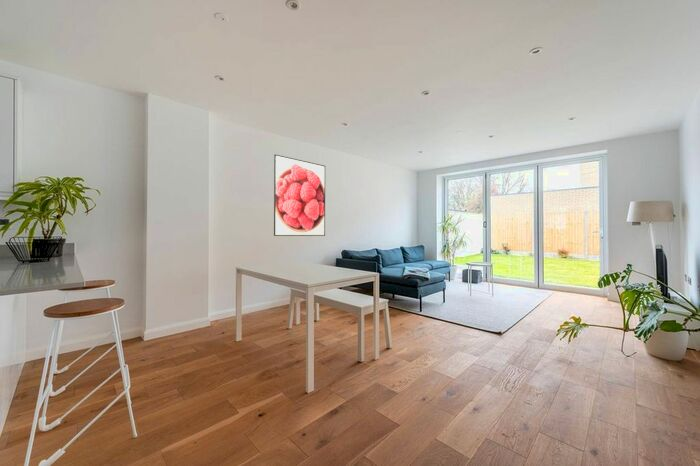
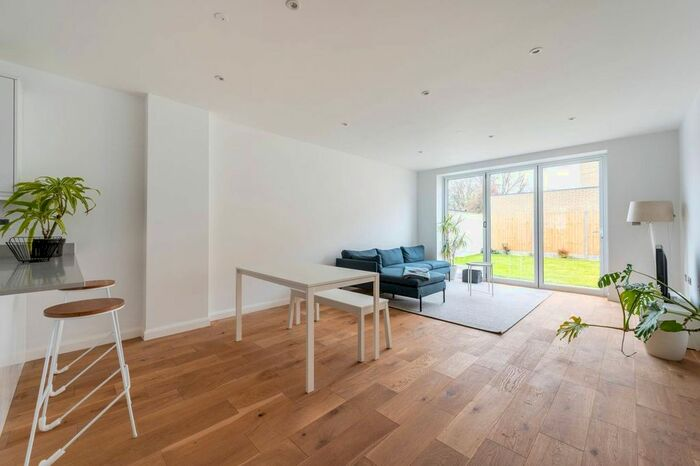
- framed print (301, 198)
